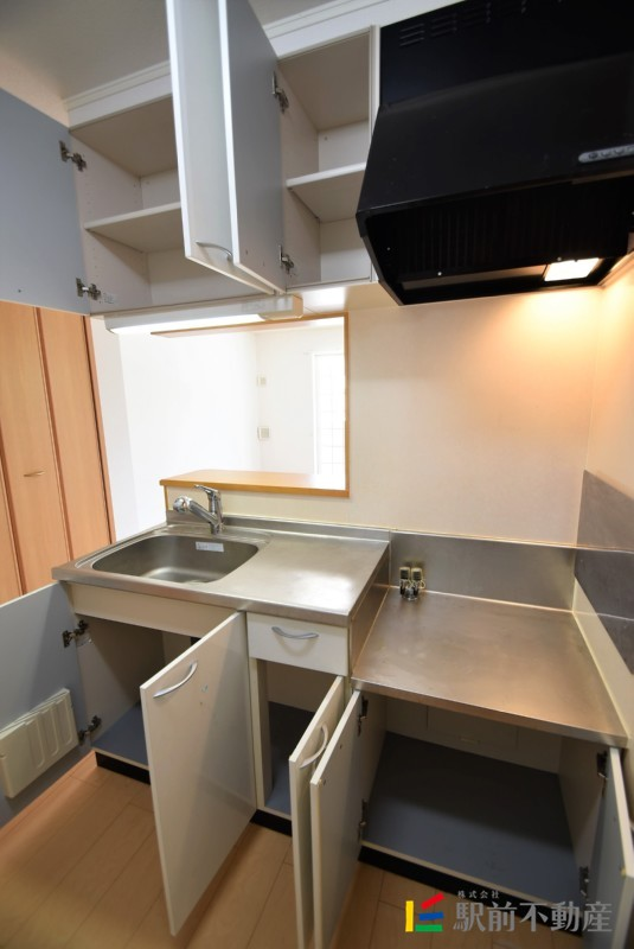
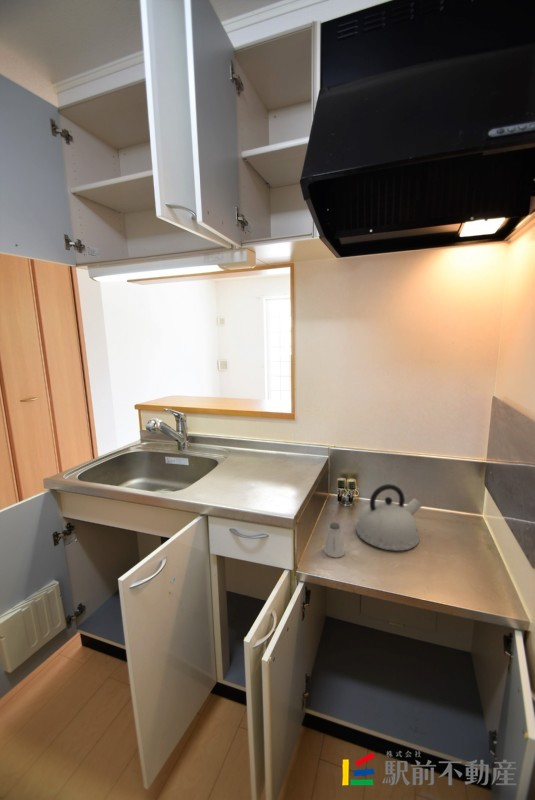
+ saltshaker (334, 538)
+ kettle (390, 508)
